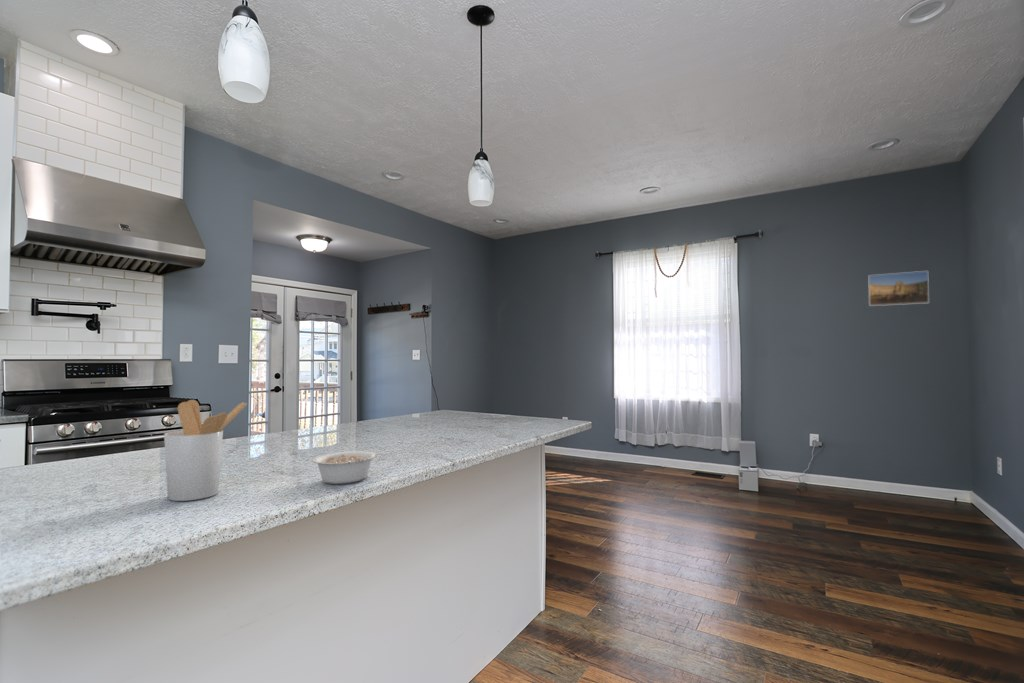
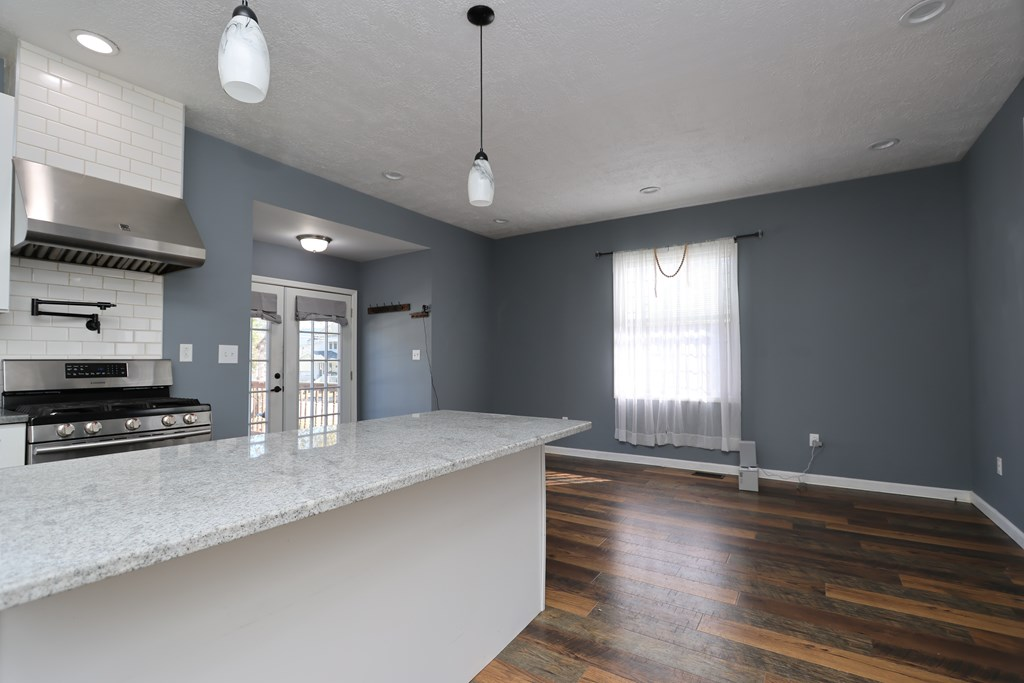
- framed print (897, 288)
- utensil holder (209, 446)
- legume (347, 465)
